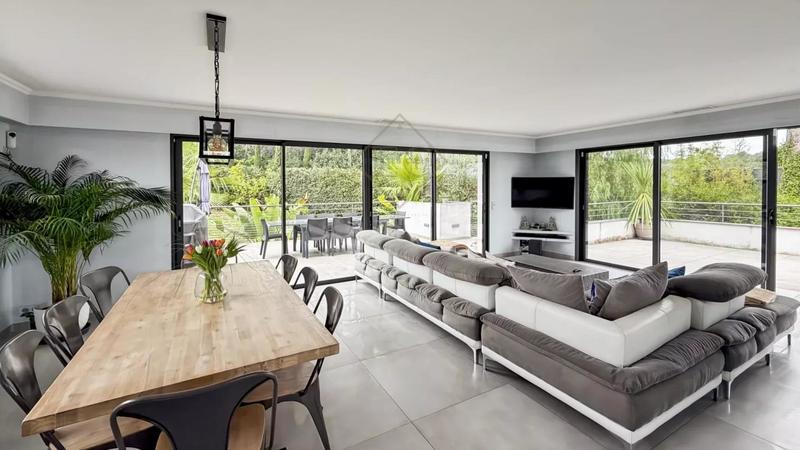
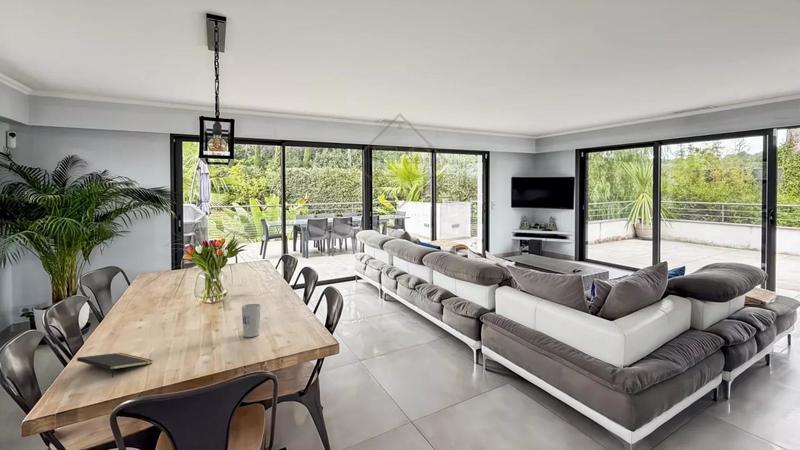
+ notepad (115, 360)
+ cup (251, 320)
